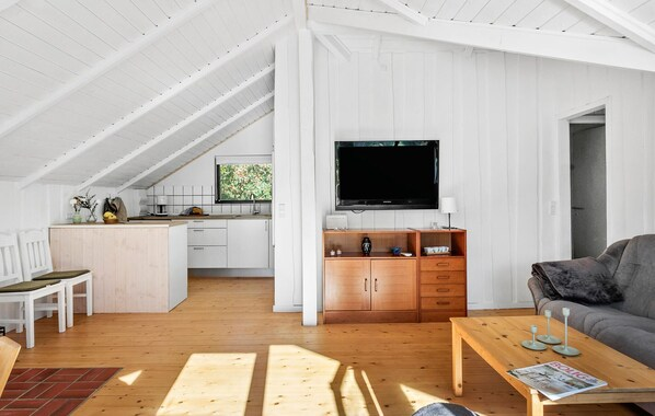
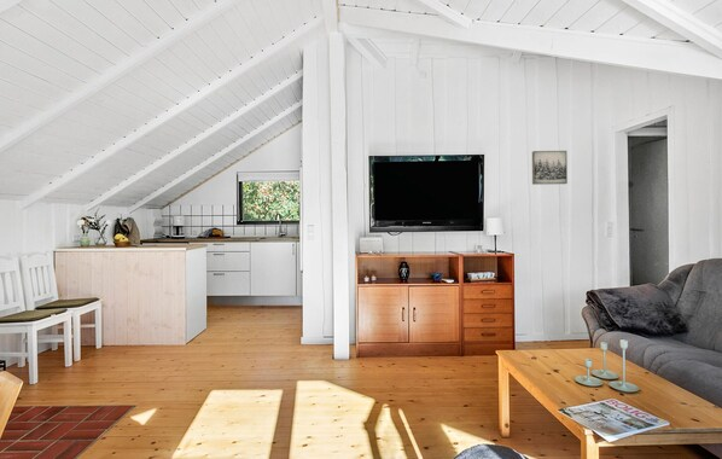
+ wall art (549, 167)
